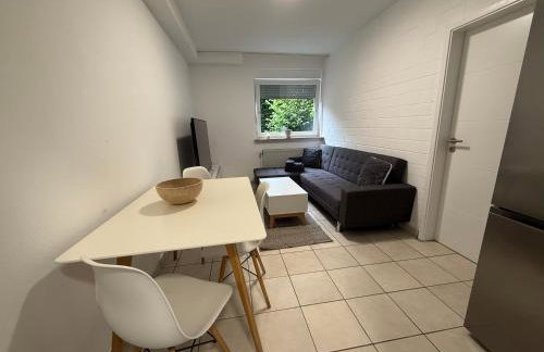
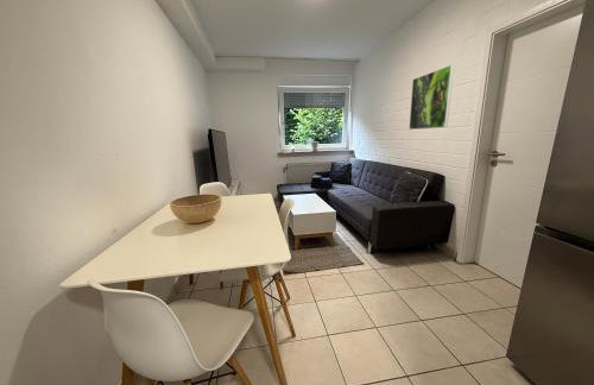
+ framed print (428, 101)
